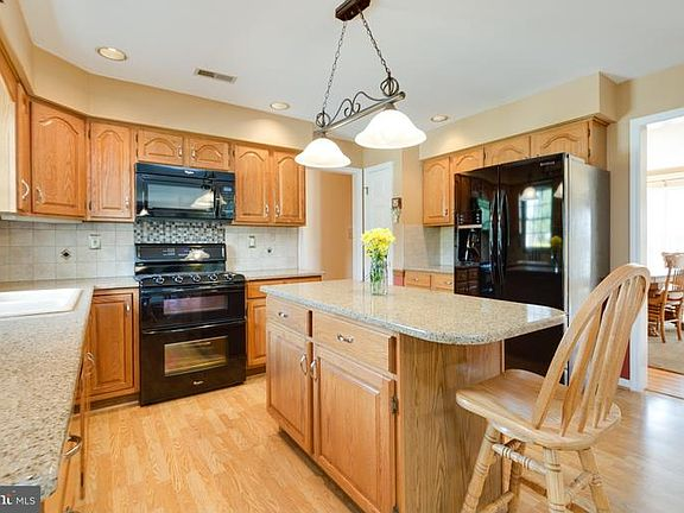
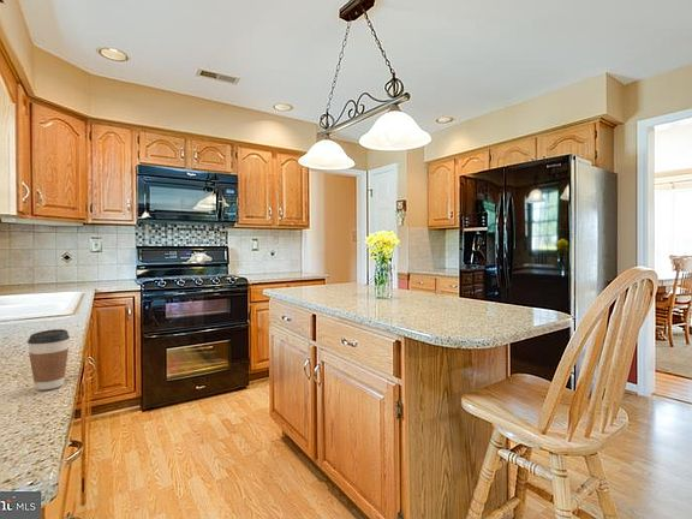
+ coffee cup (49, 359)
